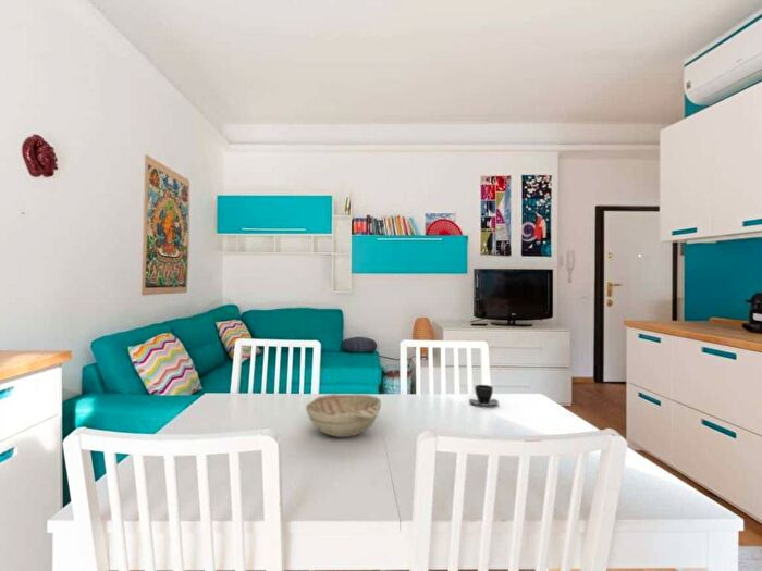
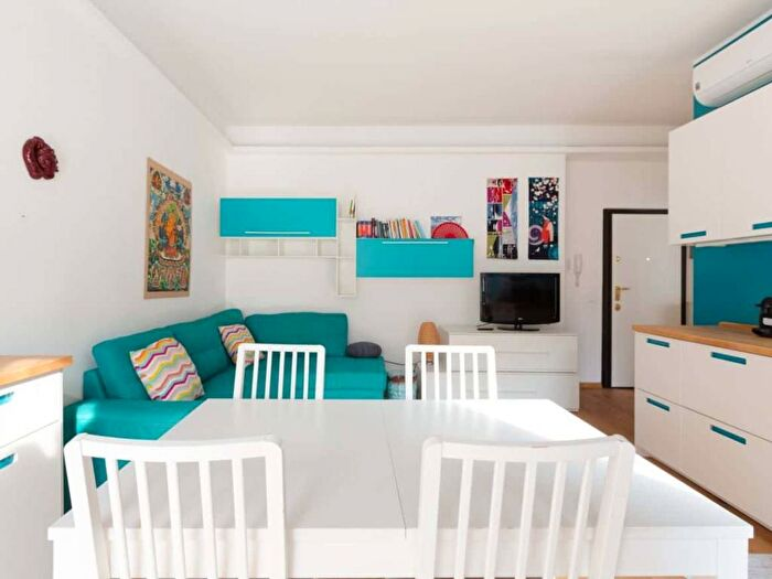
- teacup (483, 395)
- decorative bowl (343, 415)
